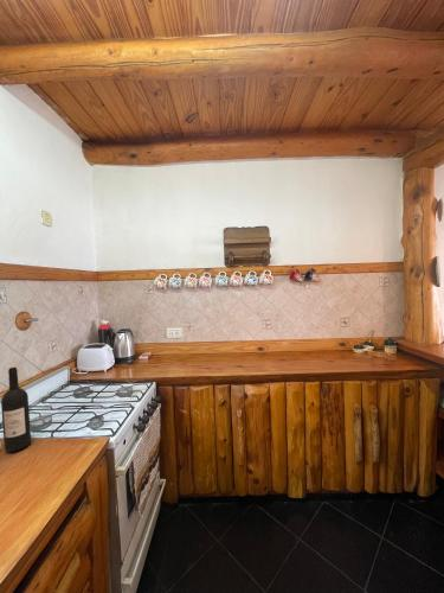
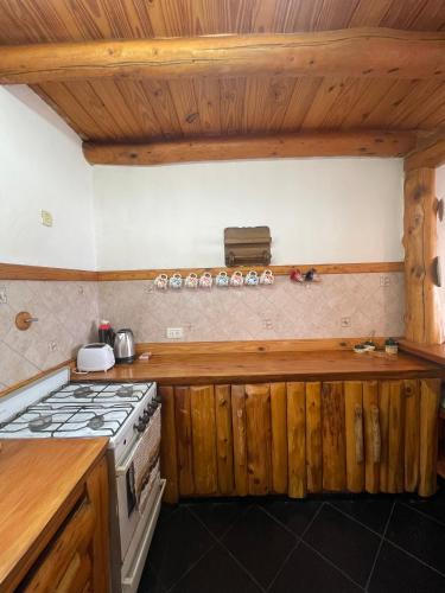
- wine bottle (15, 407)
